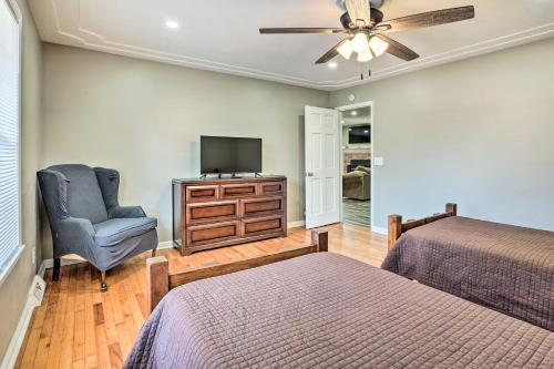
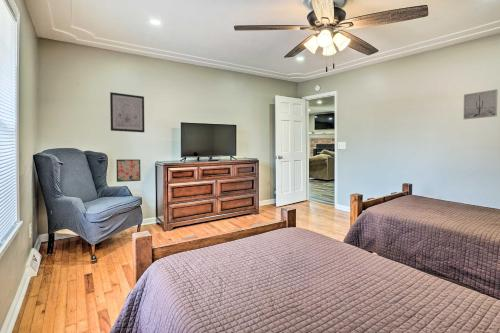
+ wall art (479, 105)
+ wall art (127, 113)
+ wall art (128, 170)
